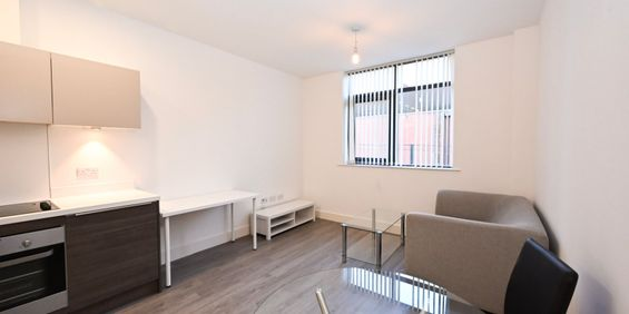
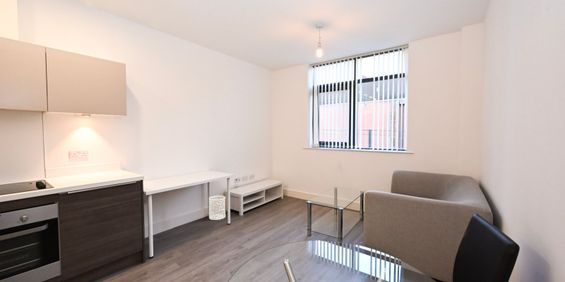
+ wastebasket (217, 207)
